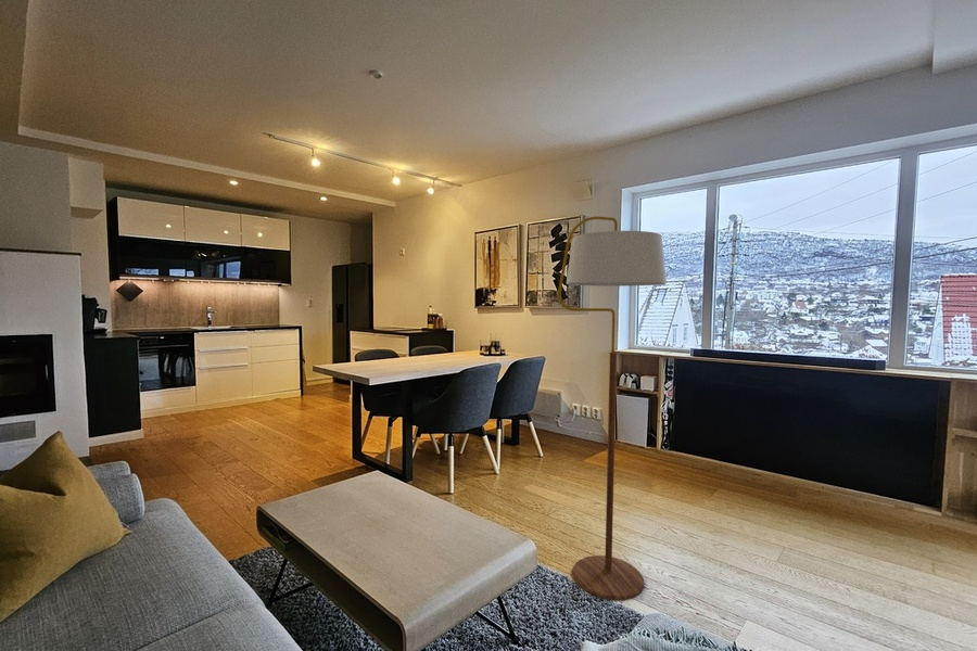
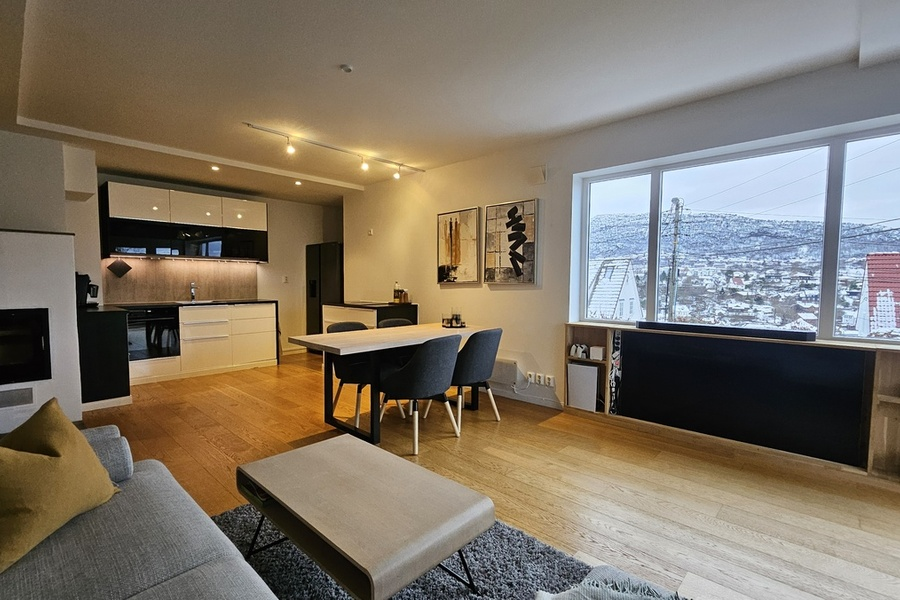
- floor lamp (609, 401)
